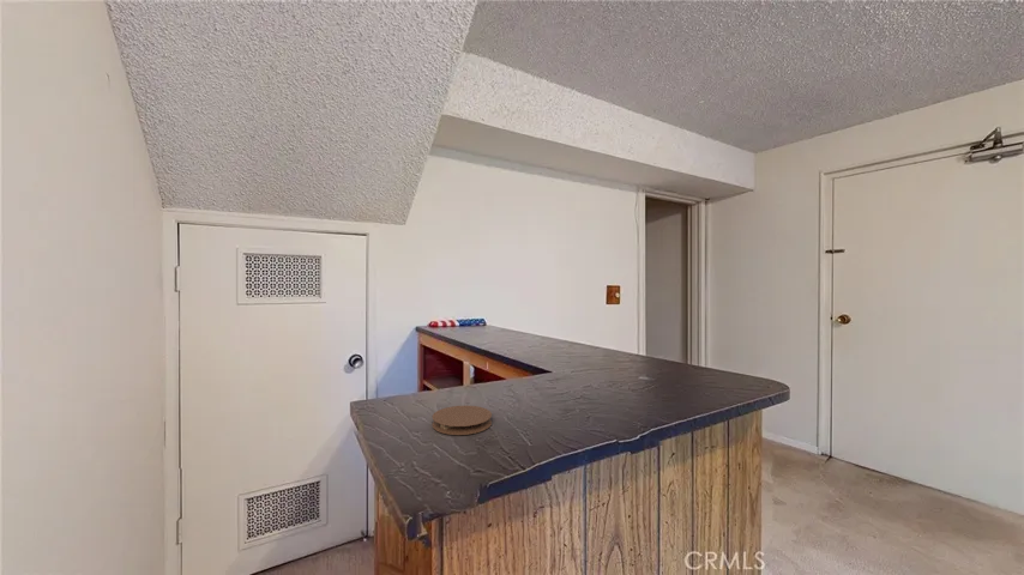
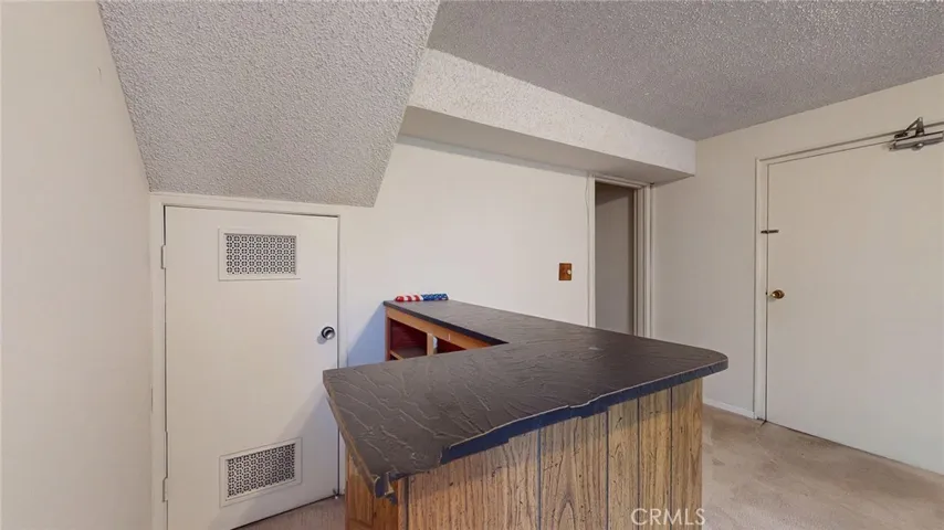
- coaster (462, 418)
